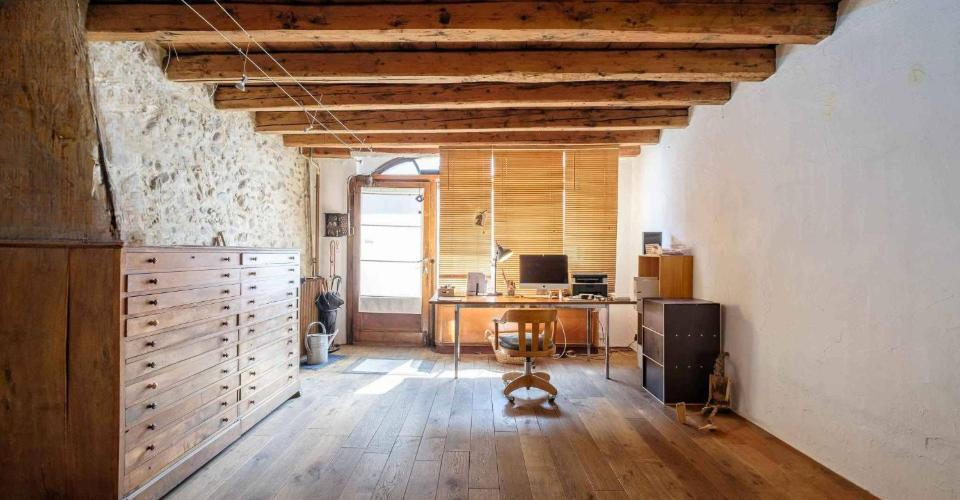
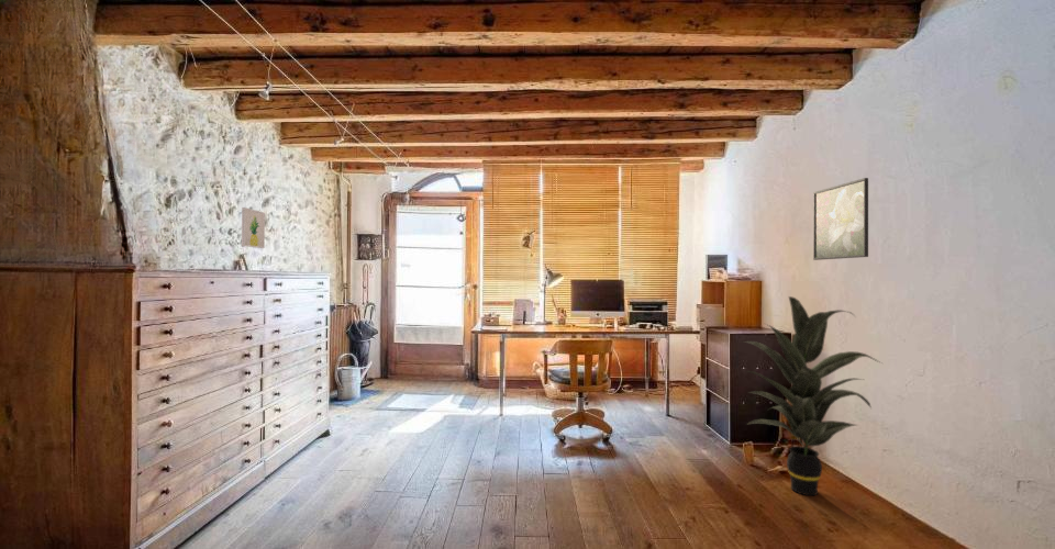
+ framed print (839, 222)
+ indoor plant (804, 392)
+ wall art (253, 228)
